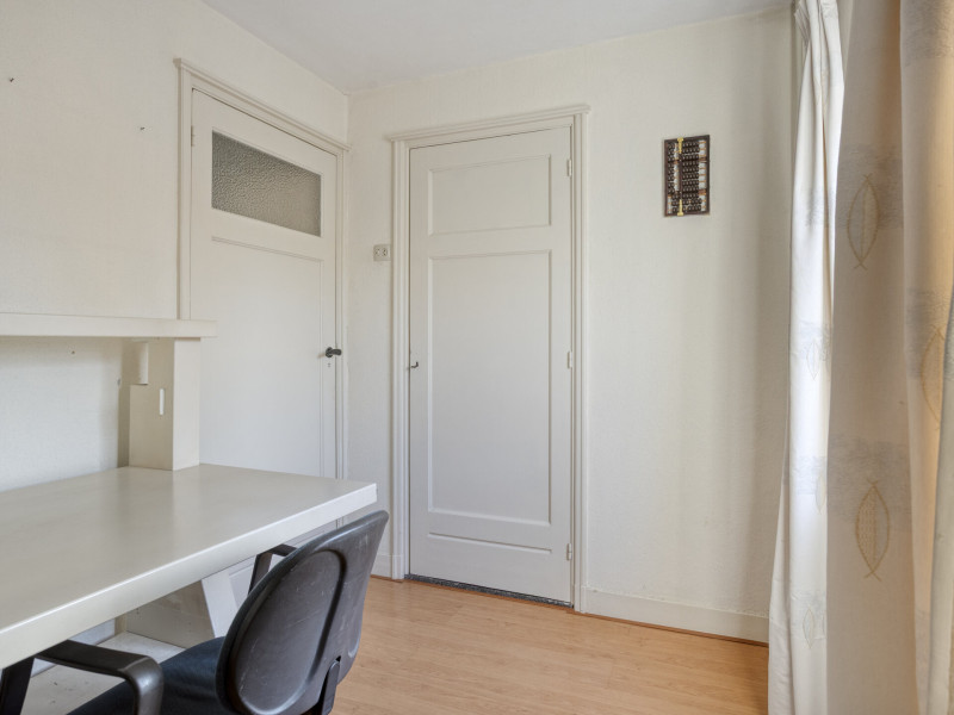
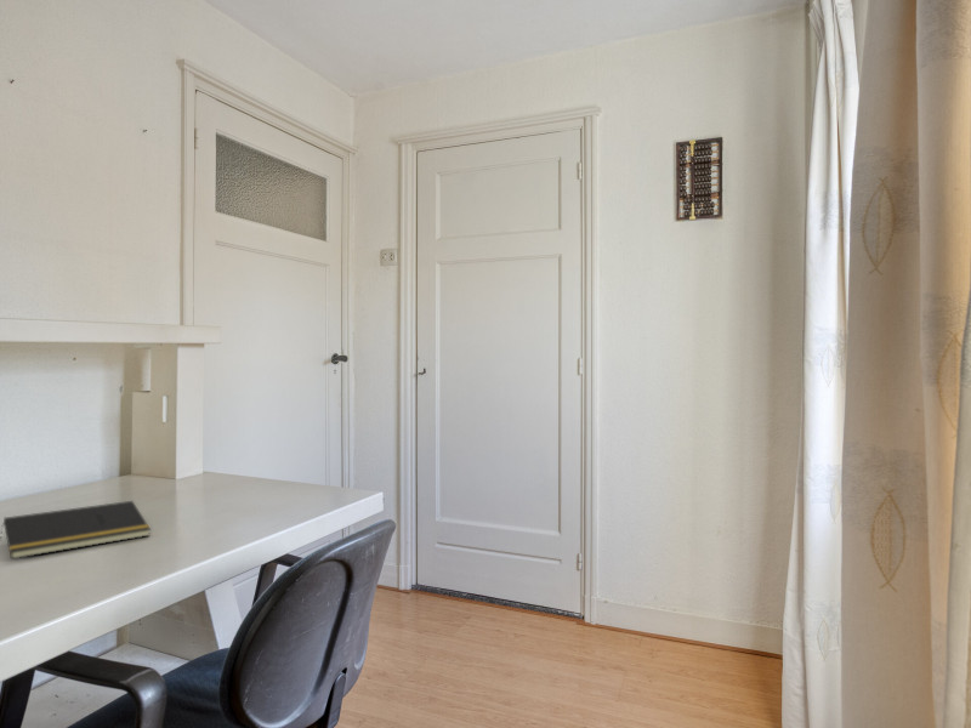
+ notepad (78, 527)
